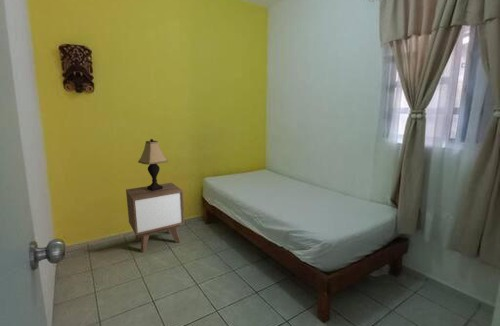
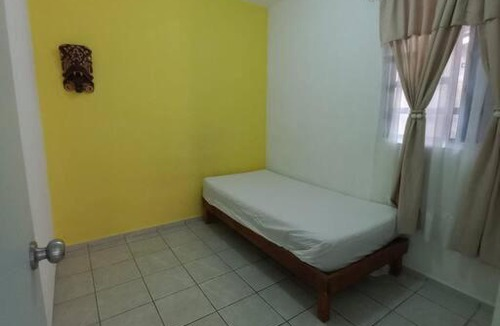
- nightstand (155, 215)
- lamp (153, 164)
